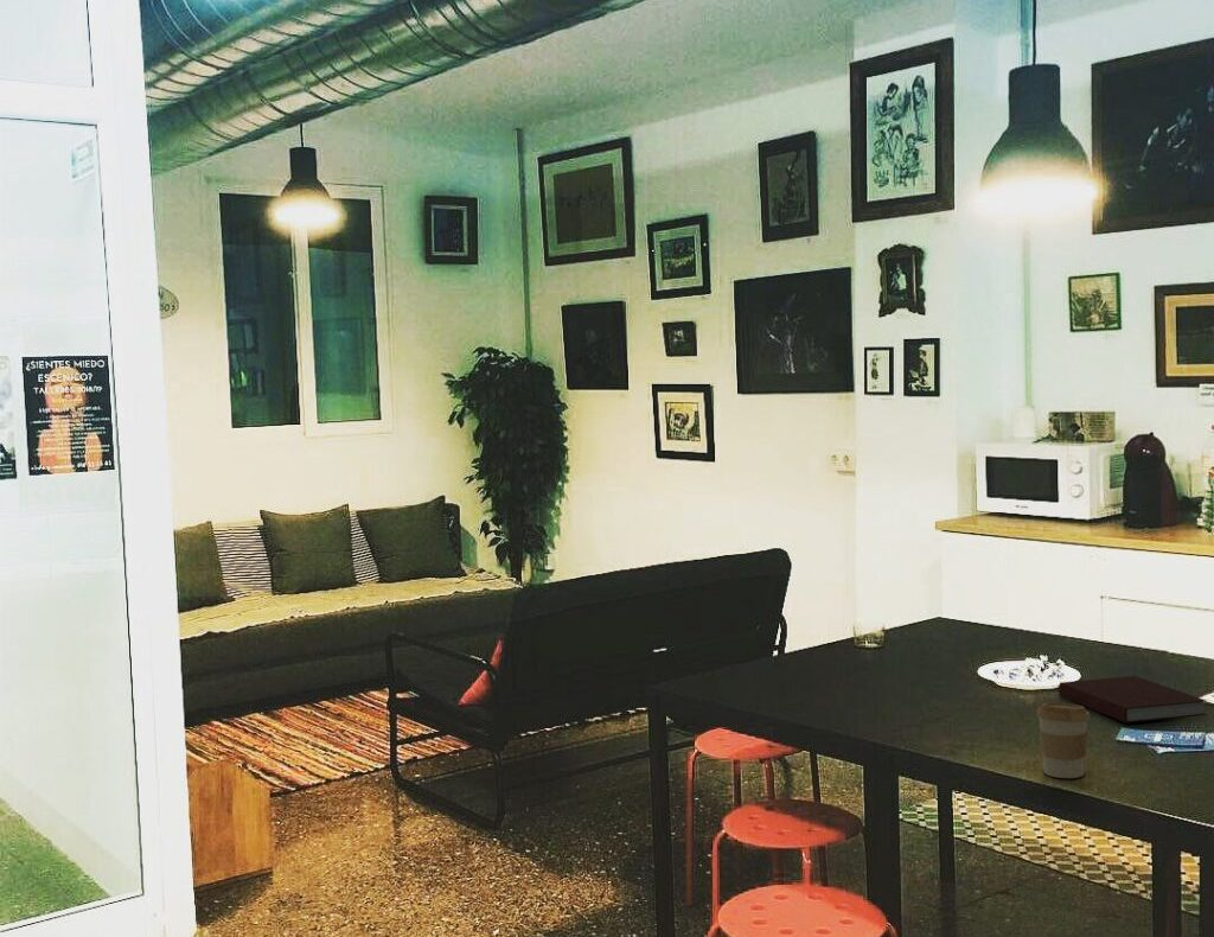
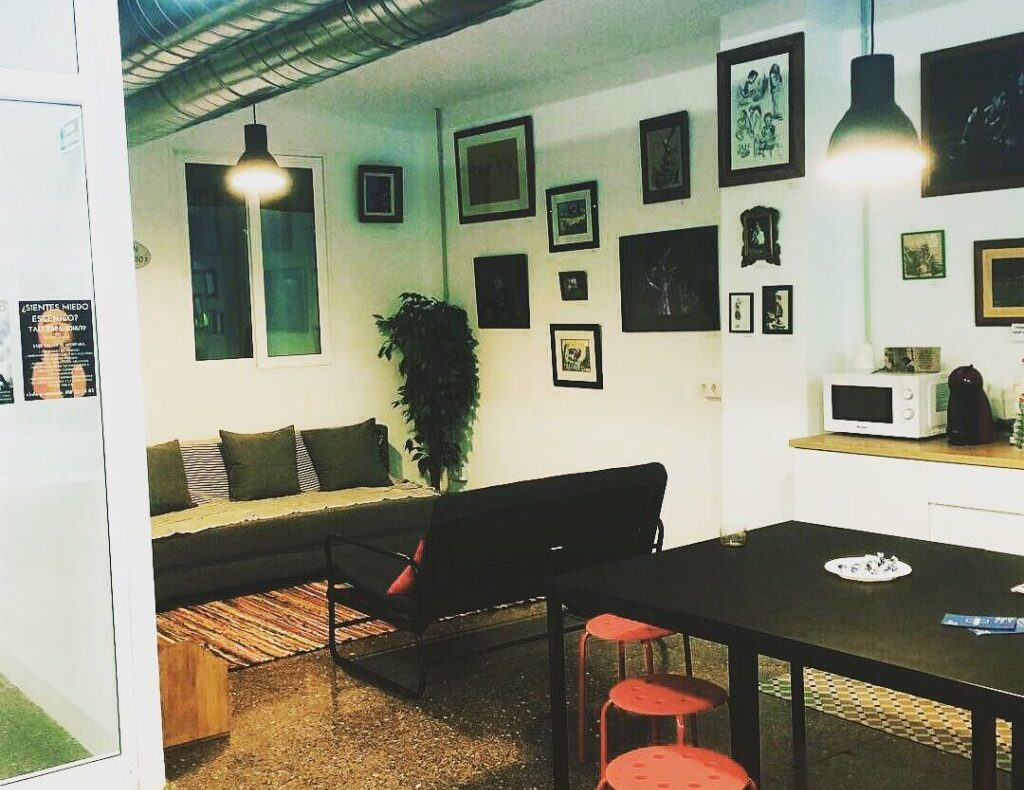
- notebook (1130, 697)
- coffee cup (1063, 738)
